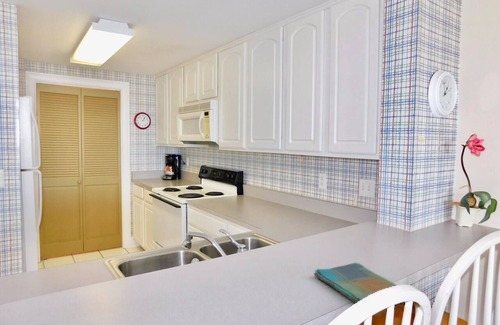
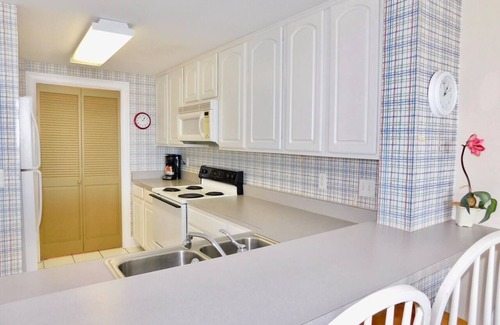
- dish towel (361, 282)
